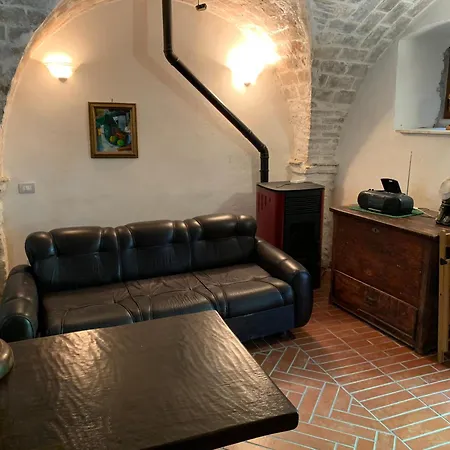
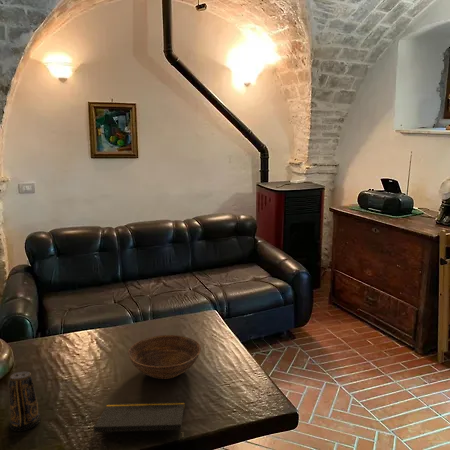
+ notepad (142, 415)
+ bowl (165, 360)
+ candle (23, 398)
